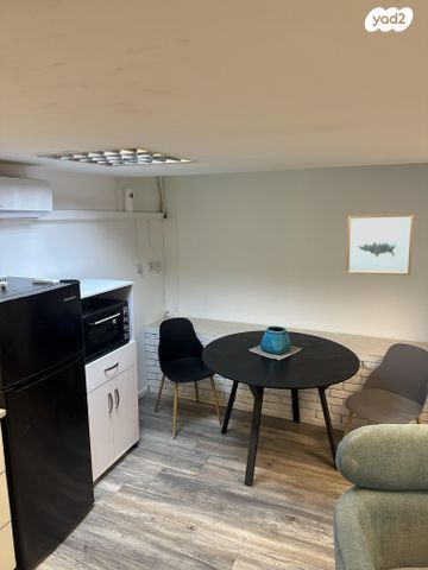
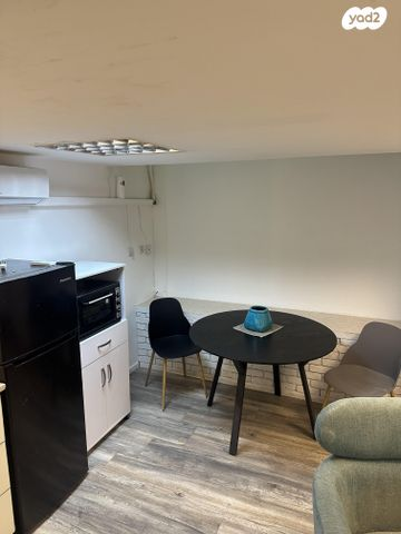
- wall art (378, 245)
